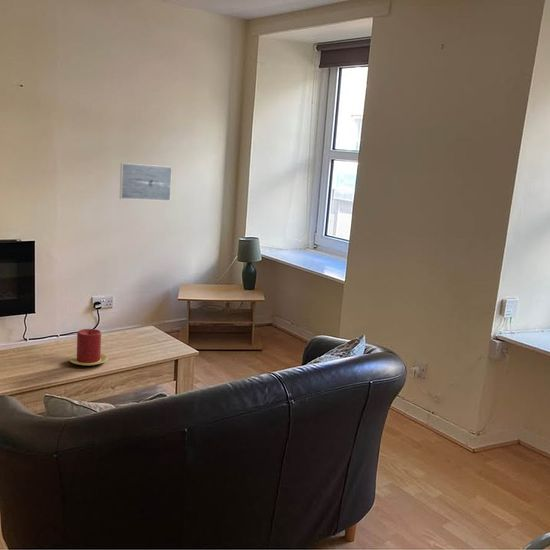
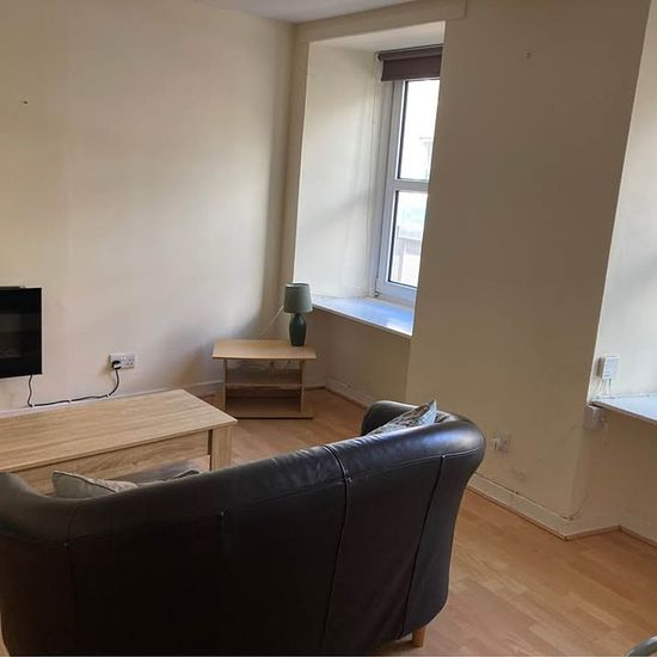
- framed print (146, 182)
- candle (88, 346)
